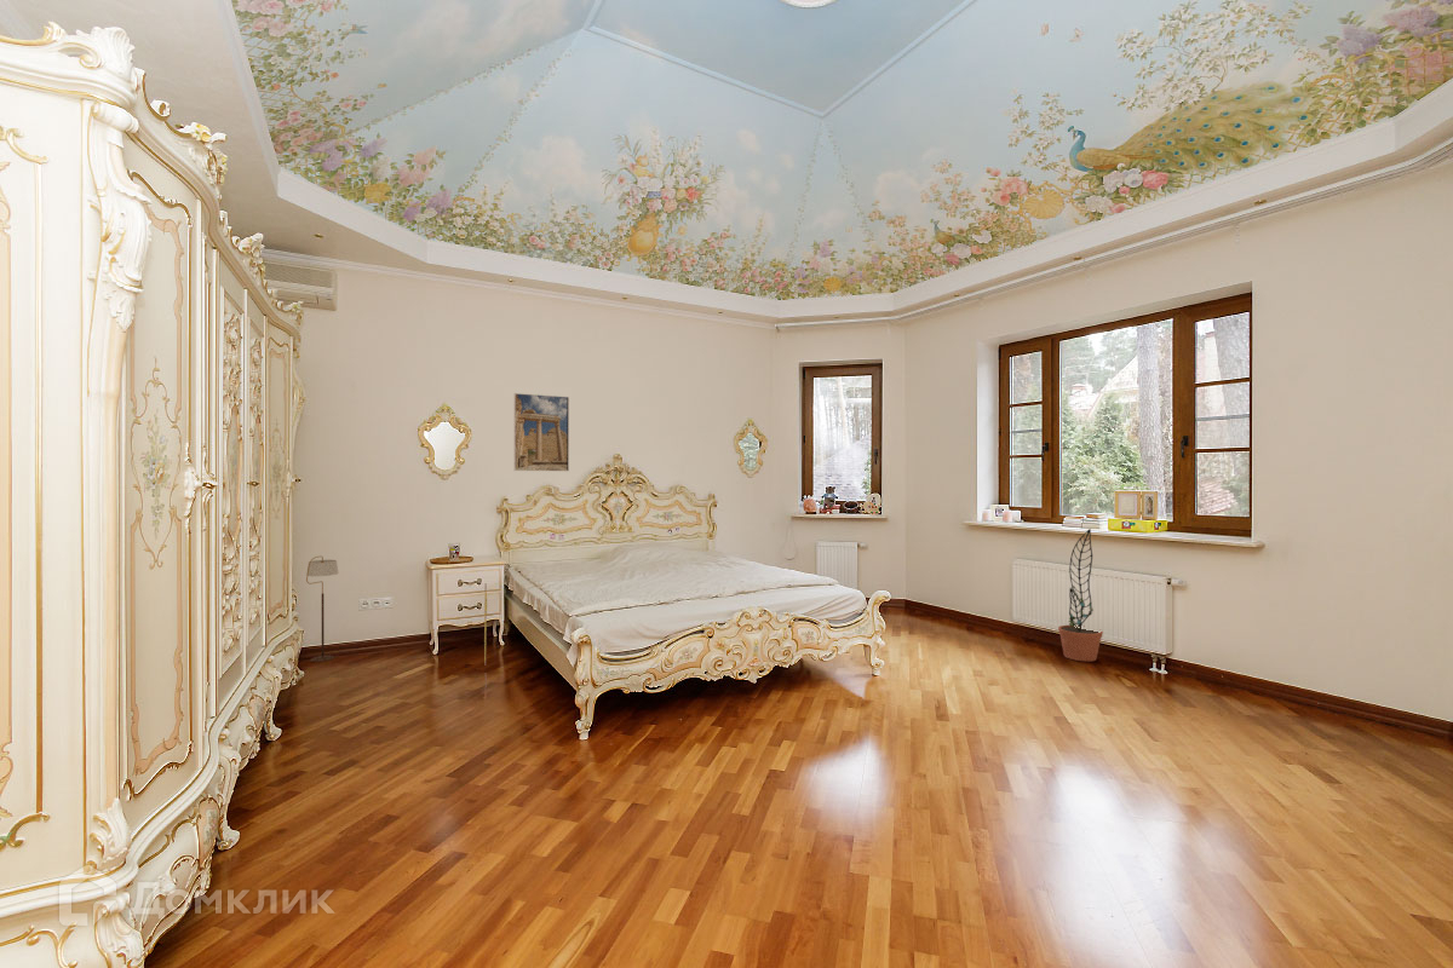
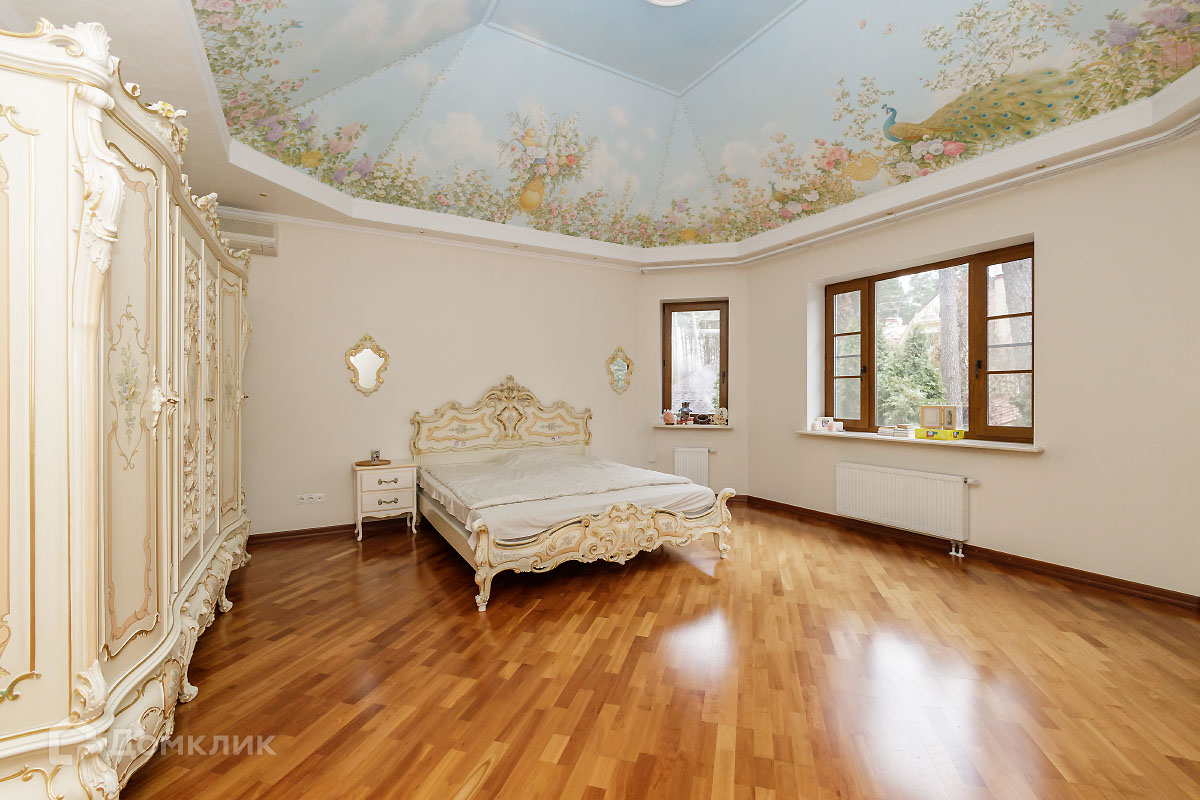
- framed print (541, 432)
- decorative plant (1080, 592)
- floor lamp (333, 656)
